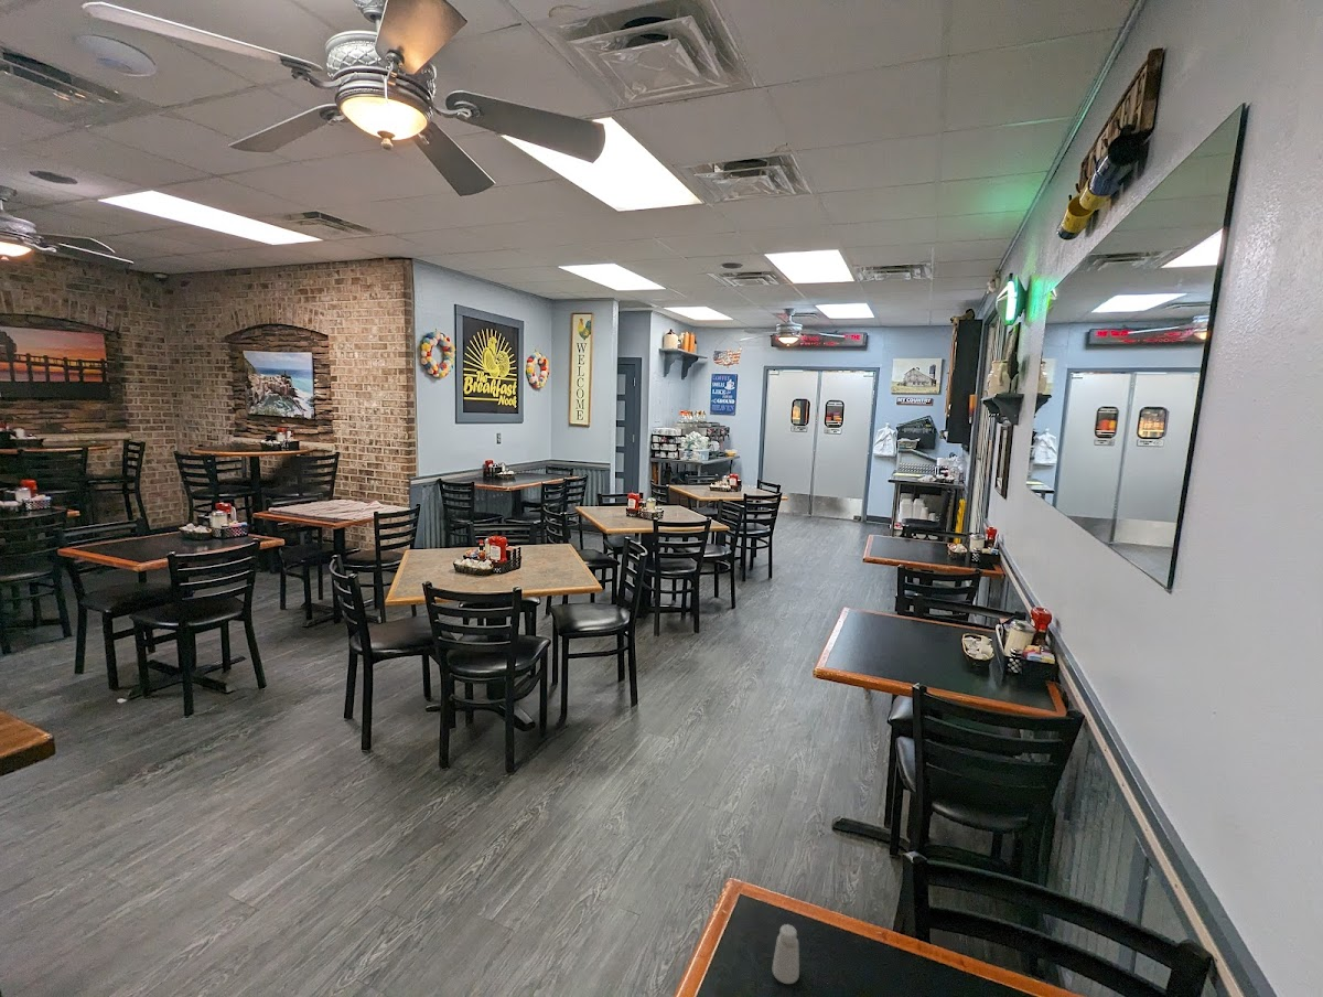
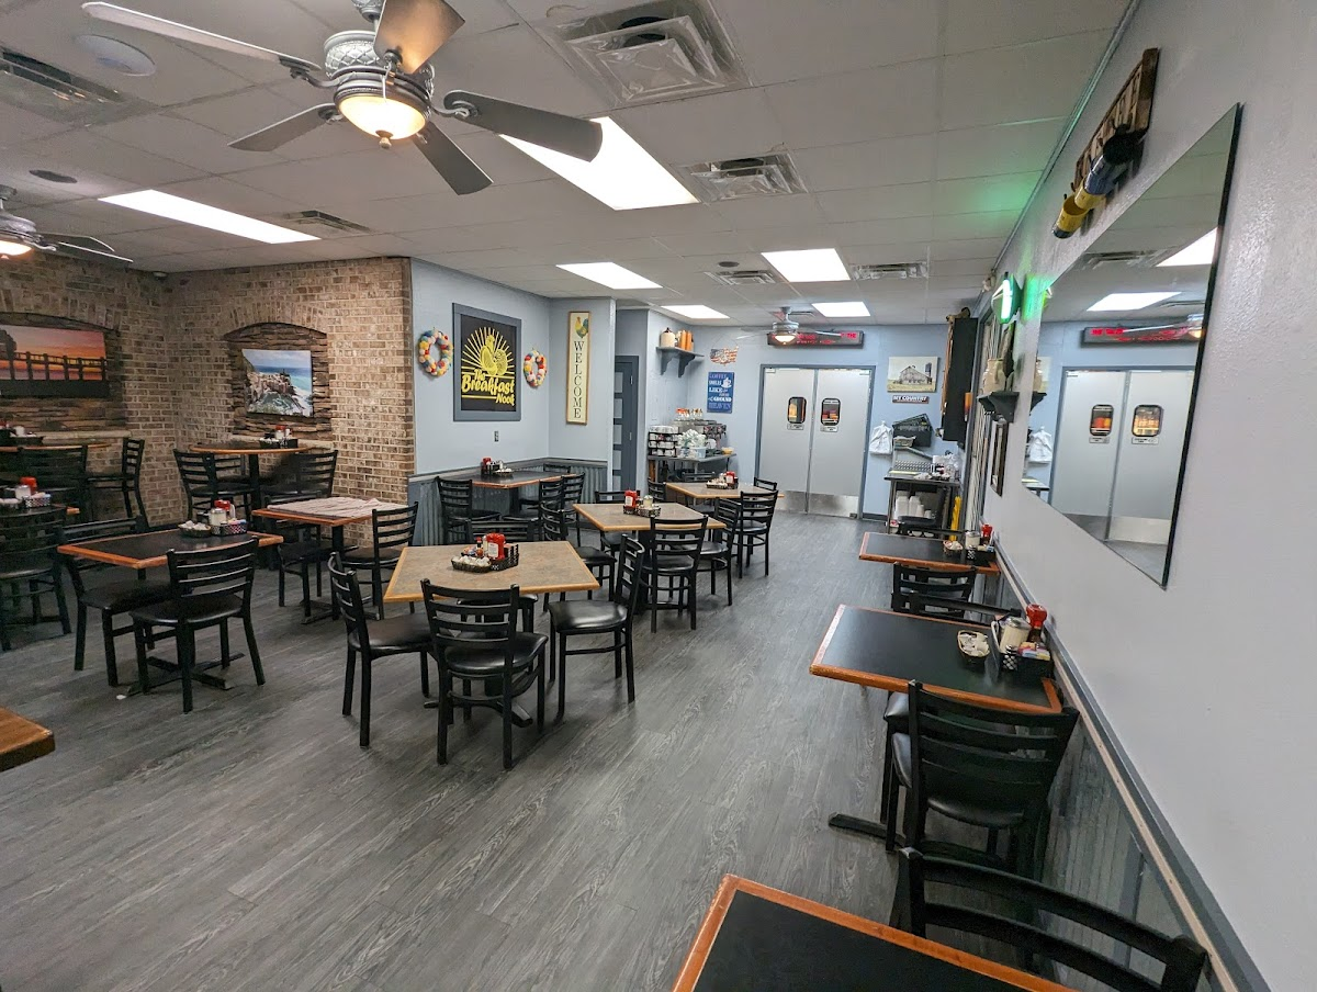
- saltshaker (786, 951)
